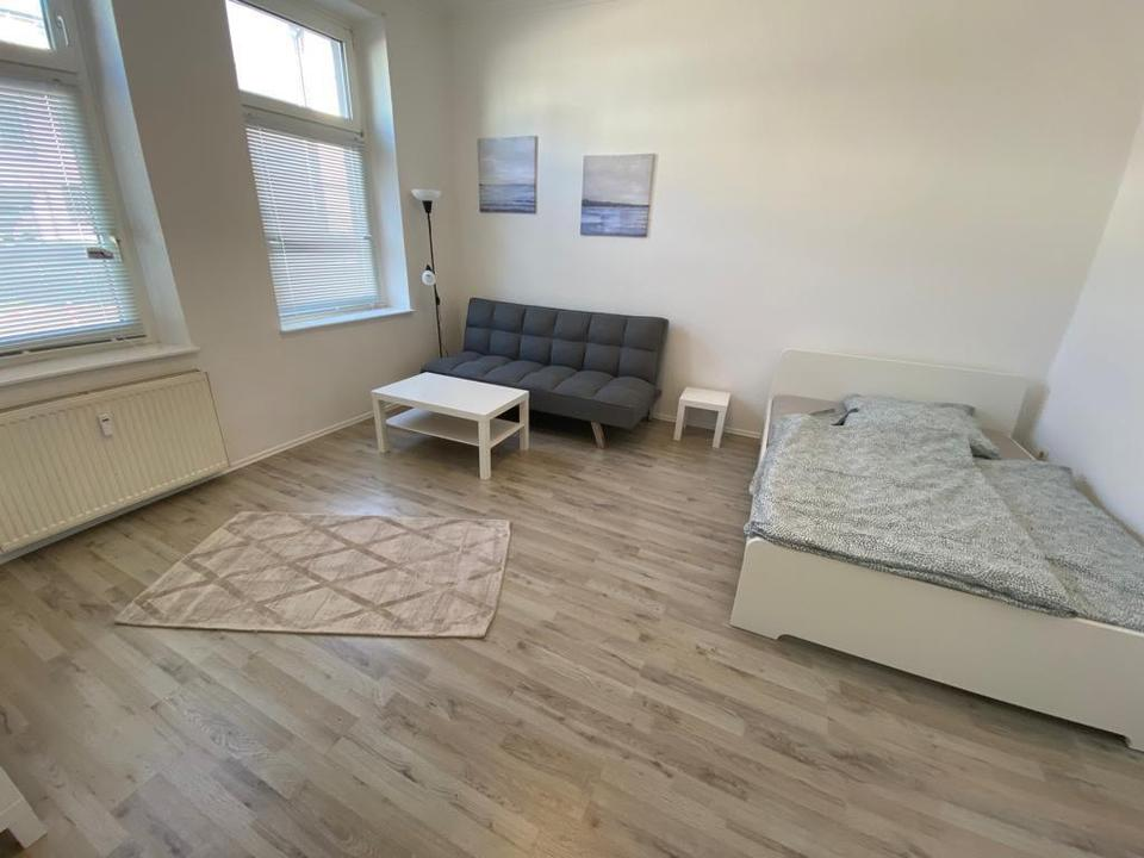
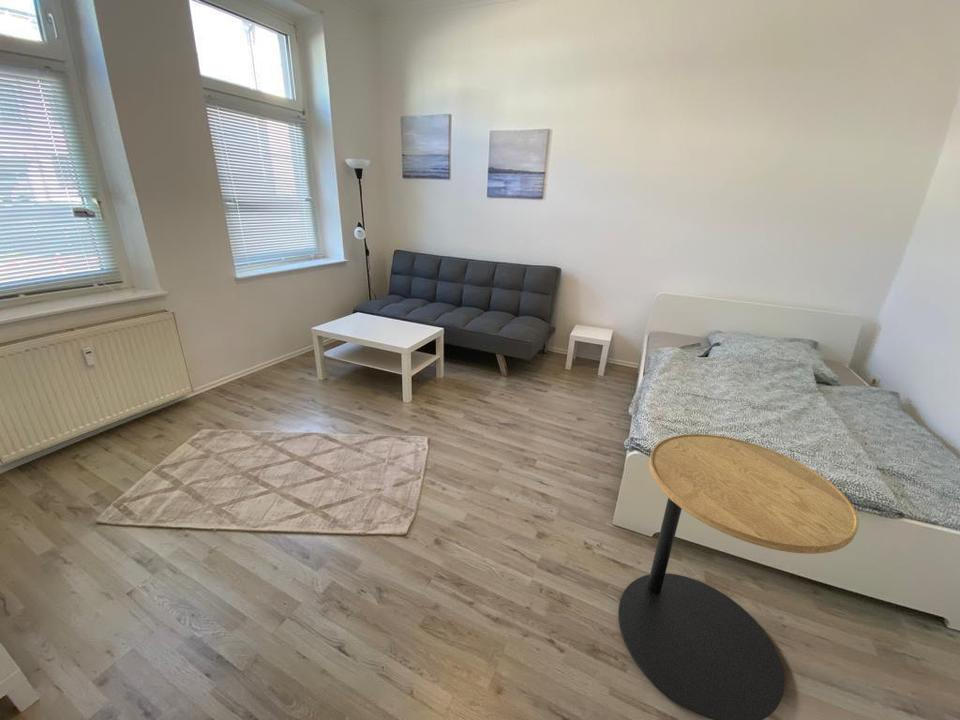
+ side table (706, 584)
